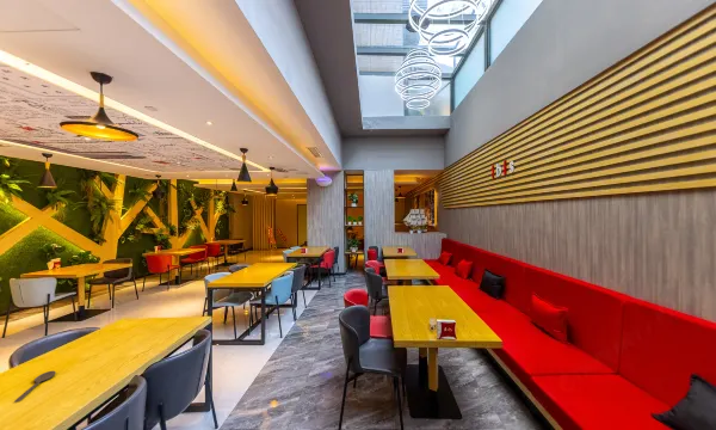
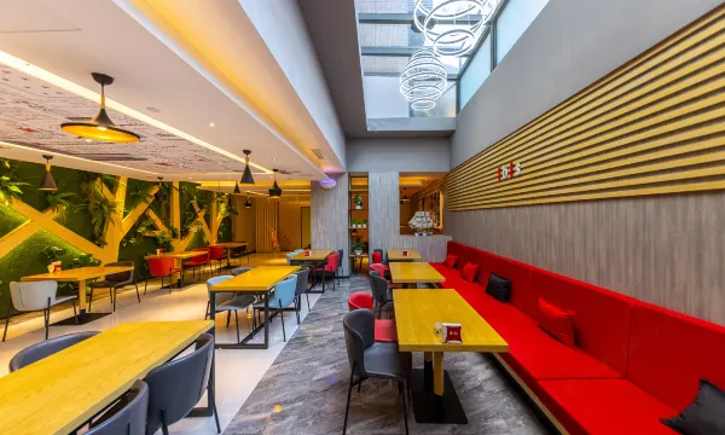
- wooden spoon (35, 385)
